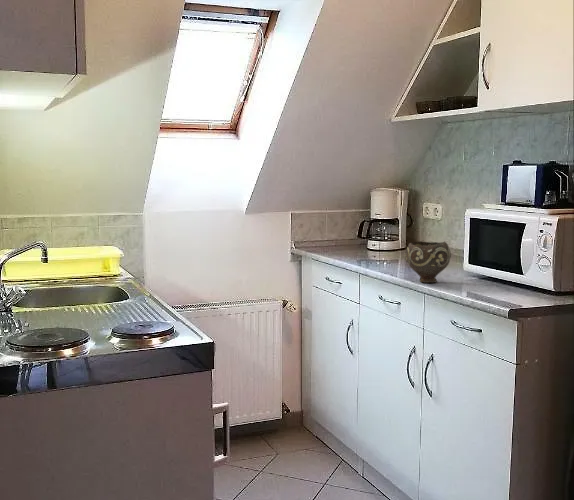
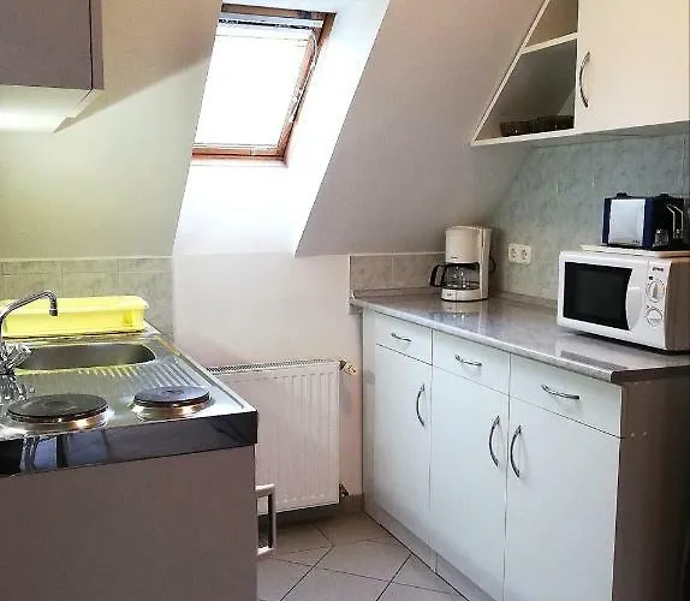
- bowl (427, 261)
